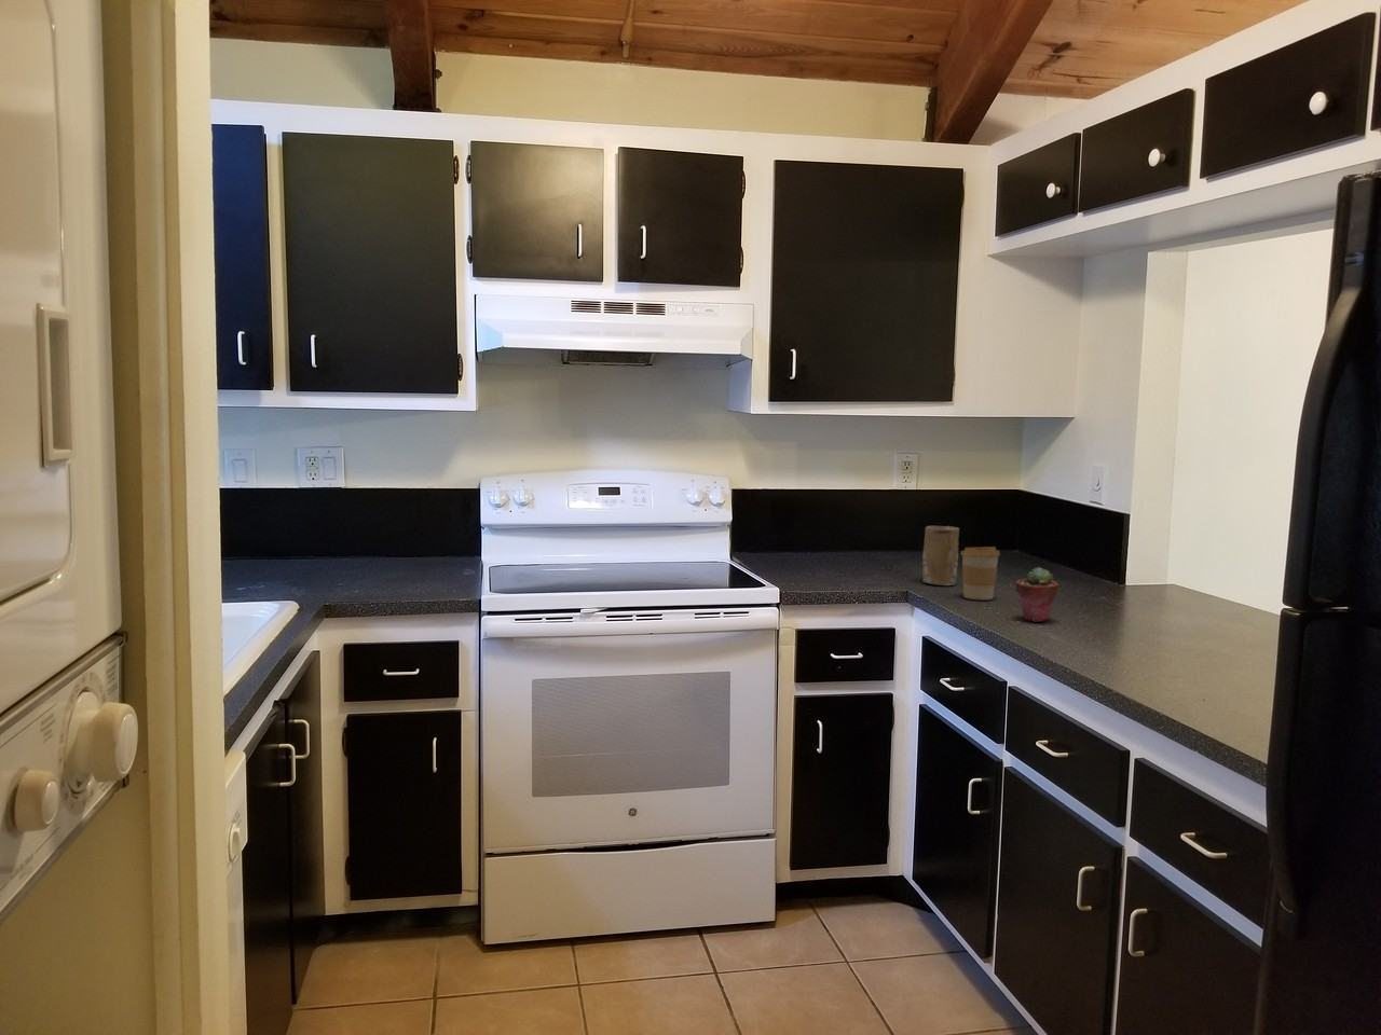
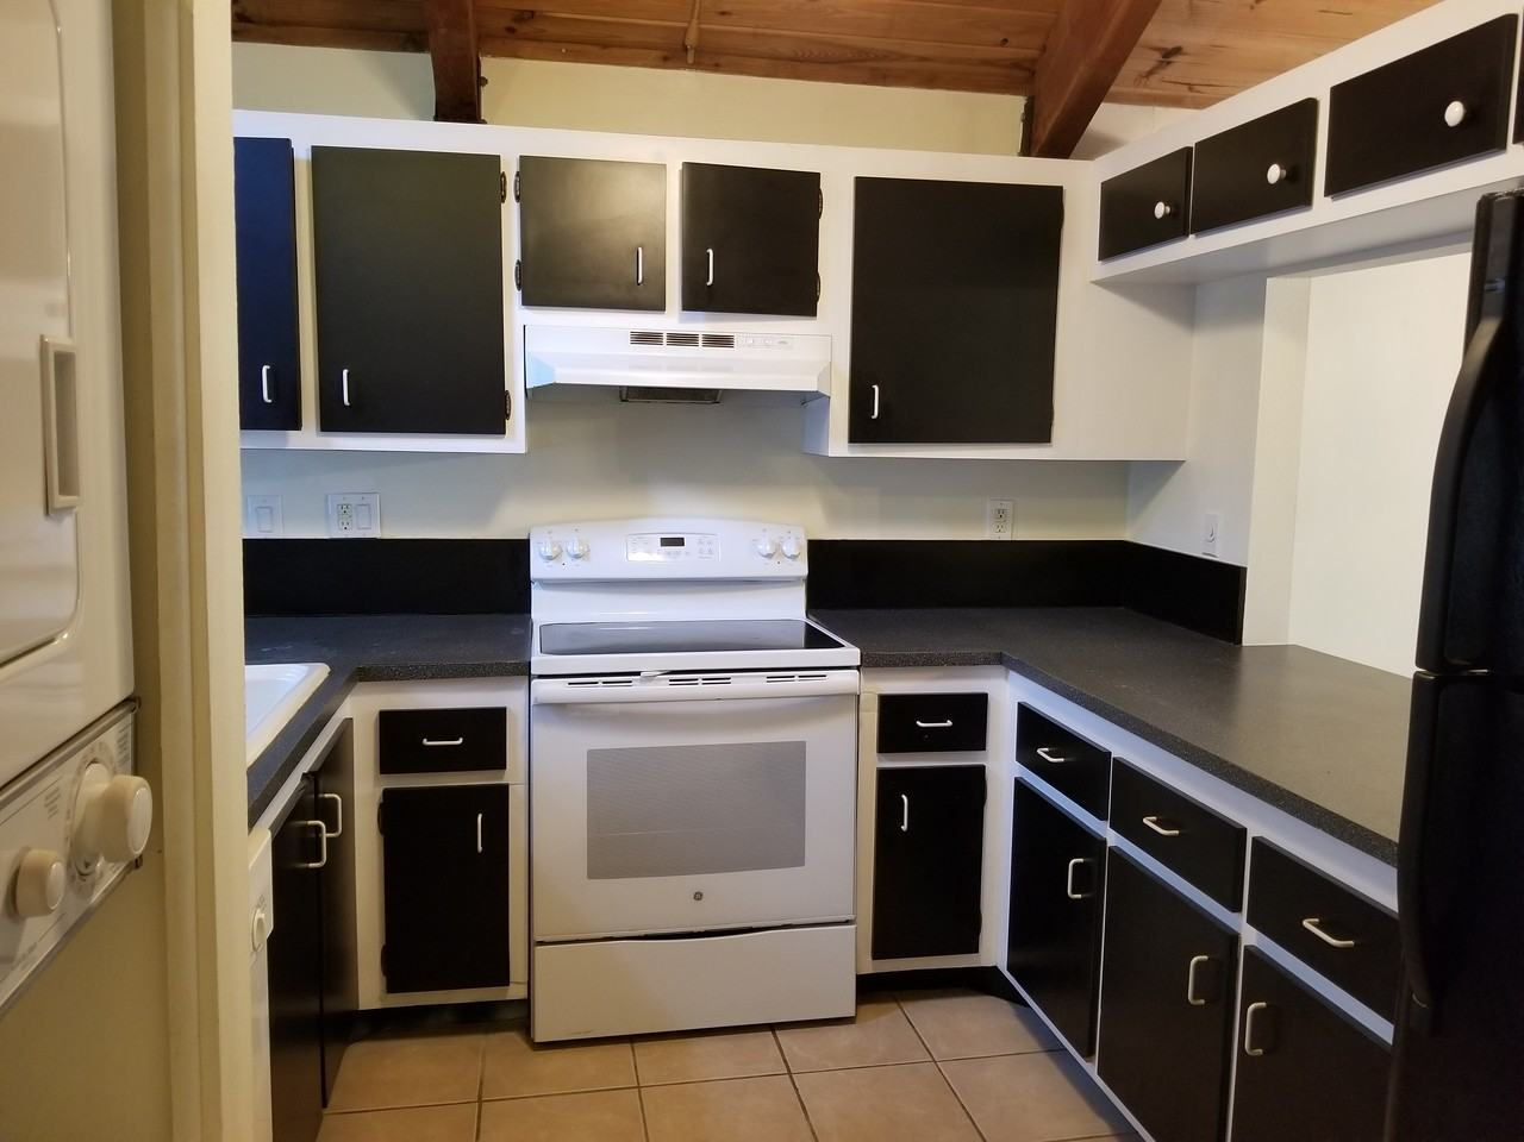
- coffee cup (979, 572)
- potted succulent (1035, 593)
- mug (936, 553)
